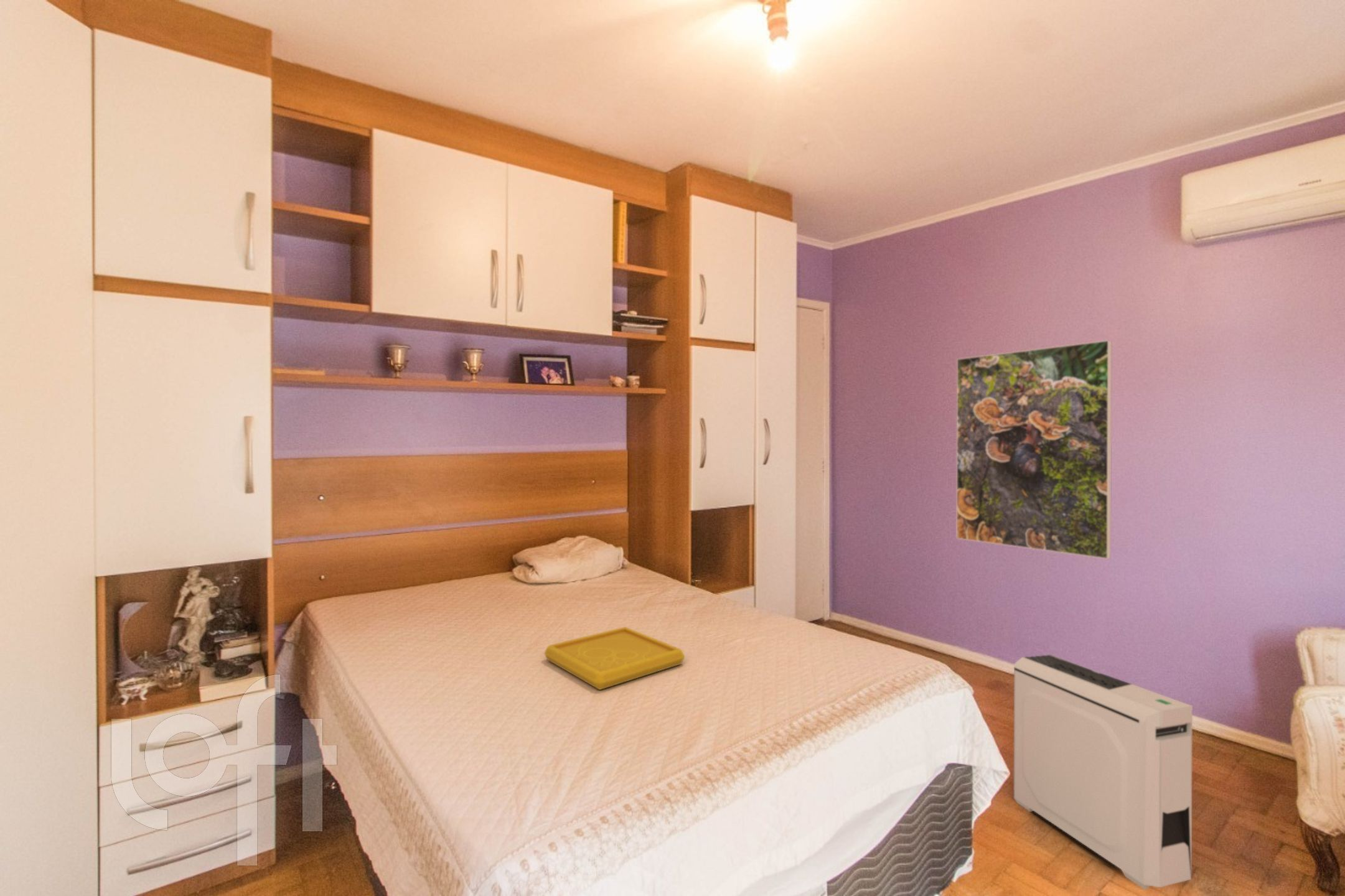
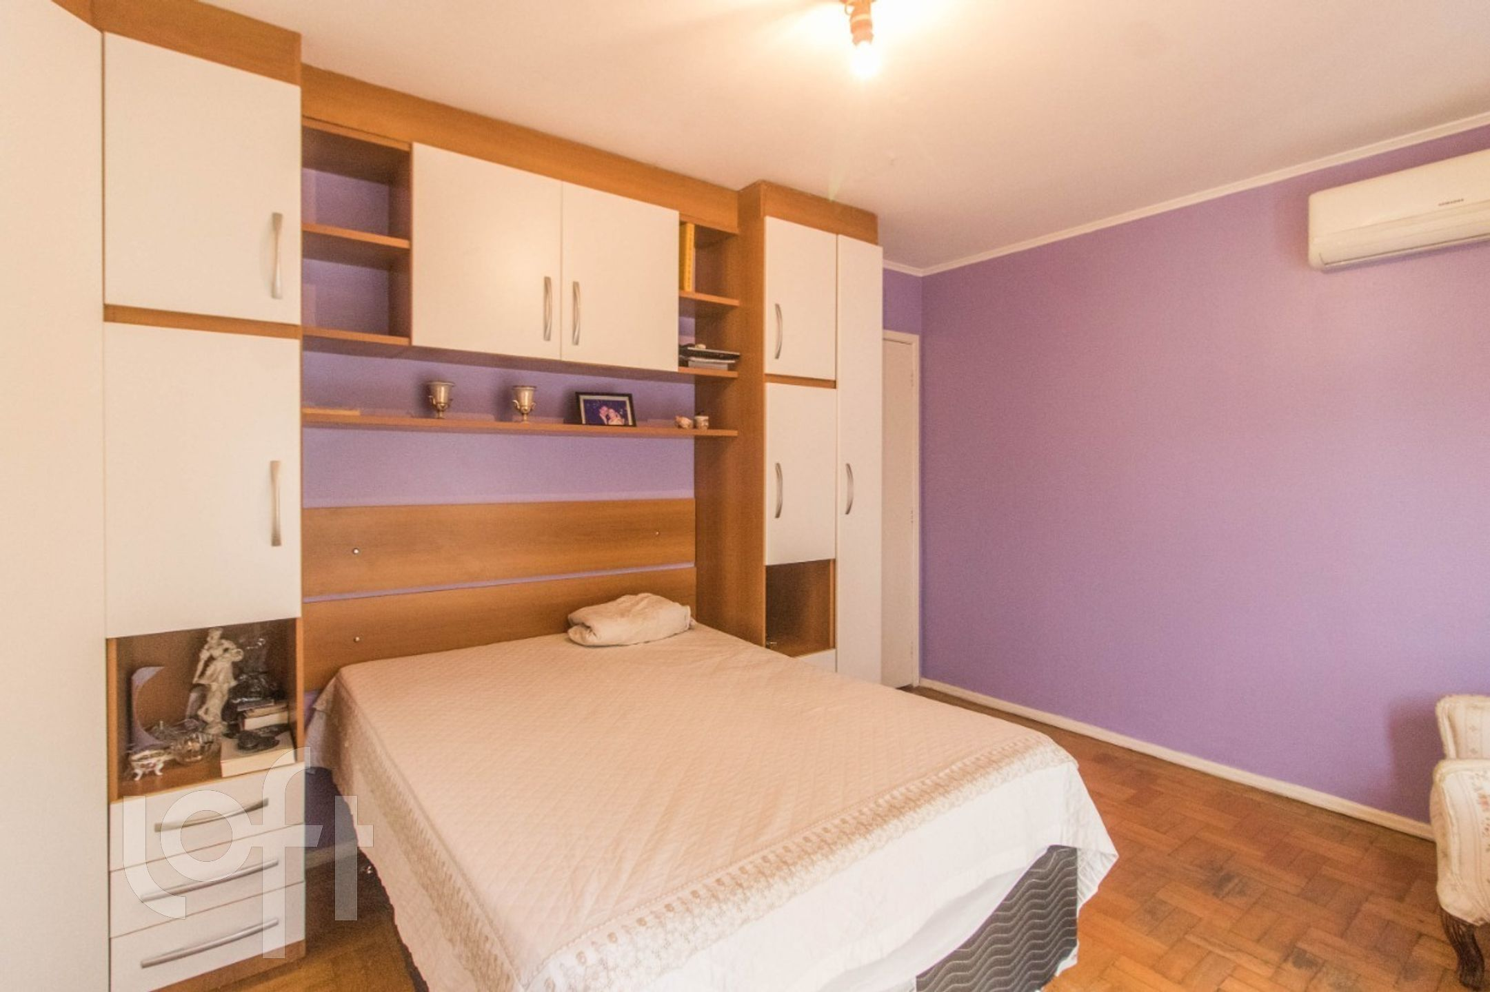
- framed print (1026, 449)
- serving tray (614, 655)
- air purifier (1094, 757)
